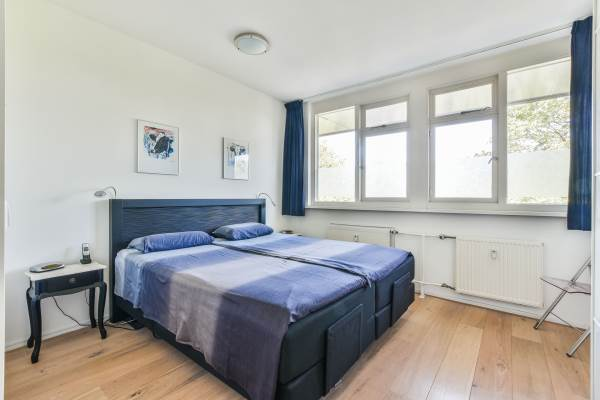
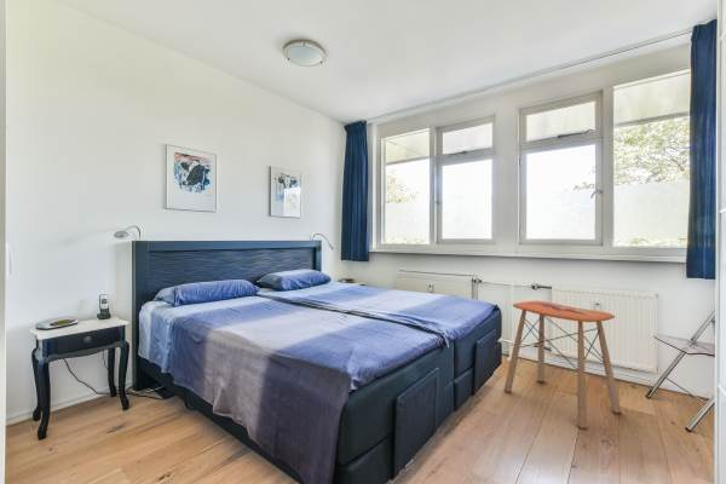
+ side table (559, 352)
